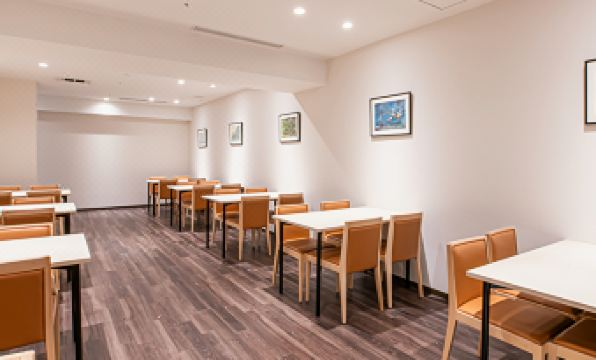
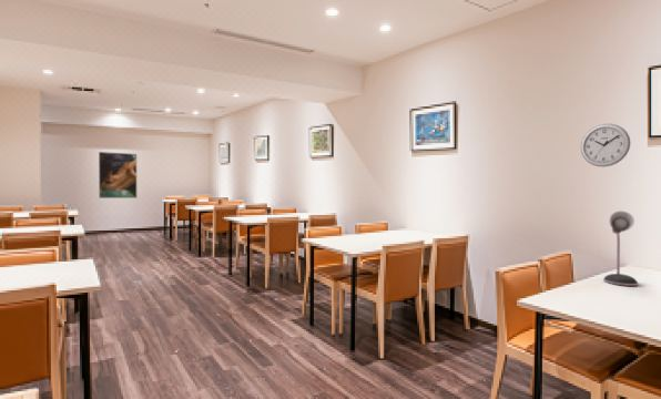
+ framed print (118, 175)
+ wall clock (603, 145)
+ desk lamp (619, 246)
